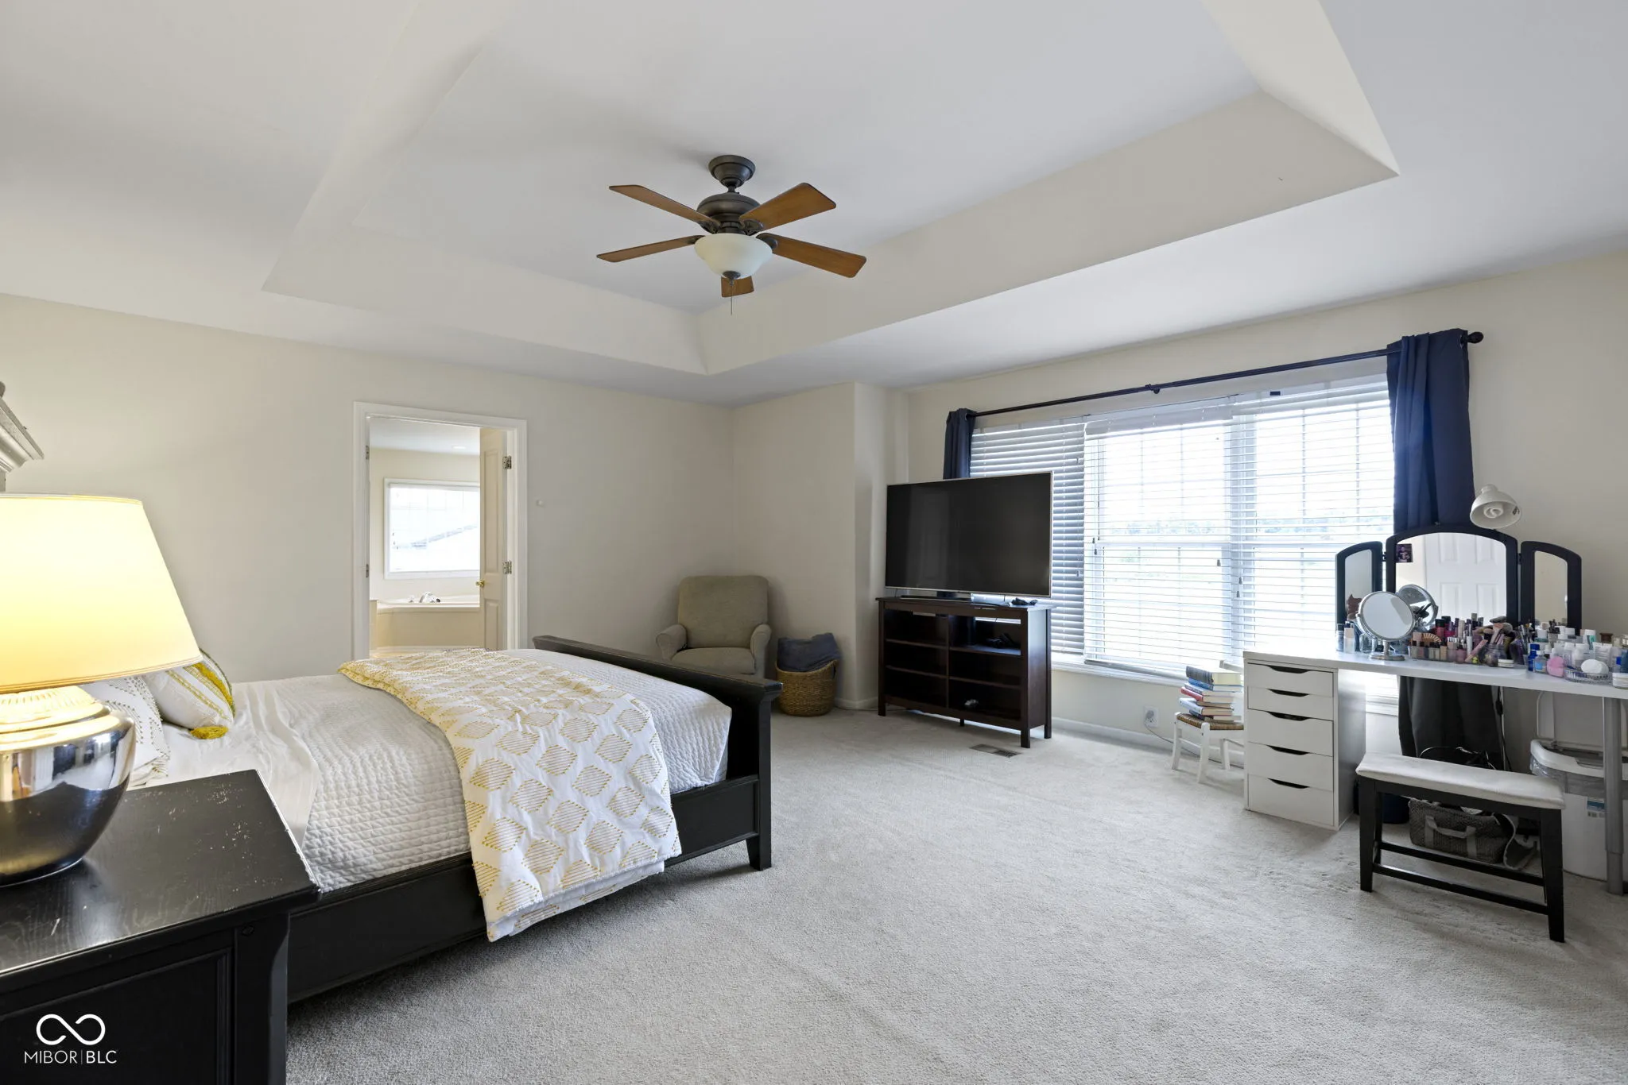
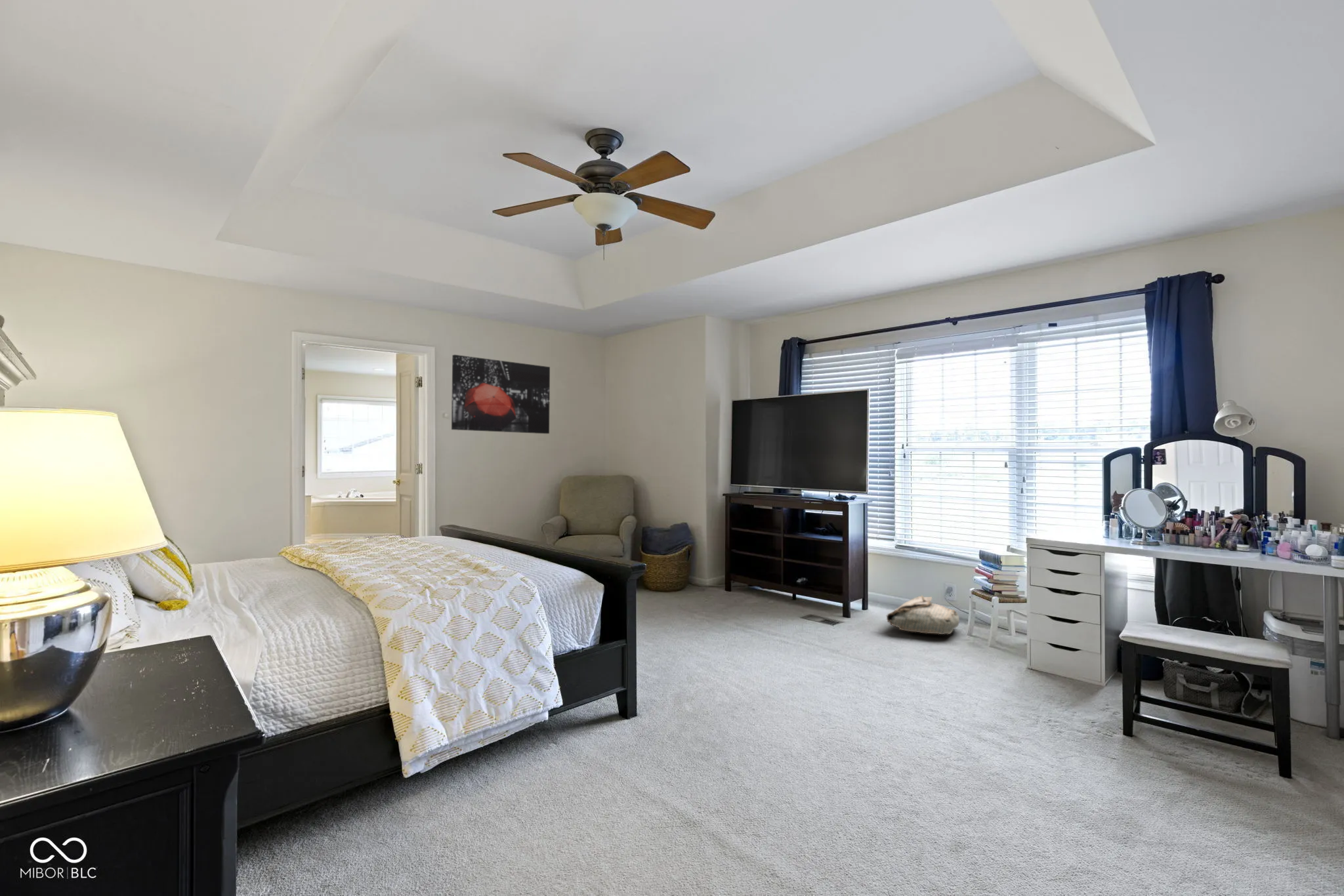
+ wall art (503, 396)
+ bag (925, 613)
